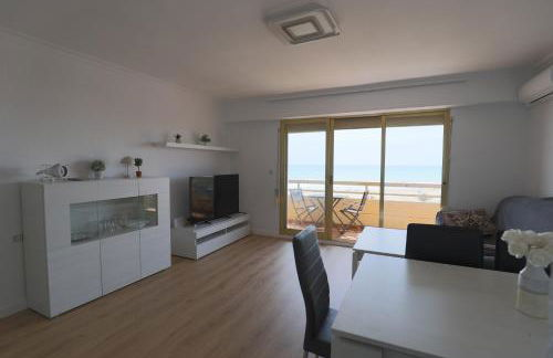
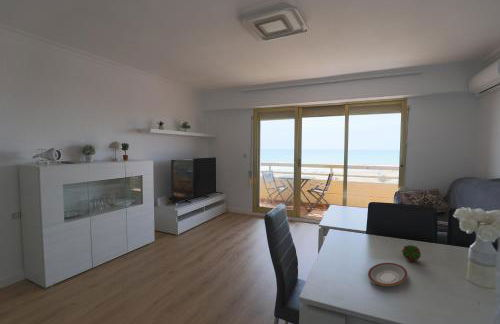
+ plate (387, 275)
+ fruit (411, 252)
